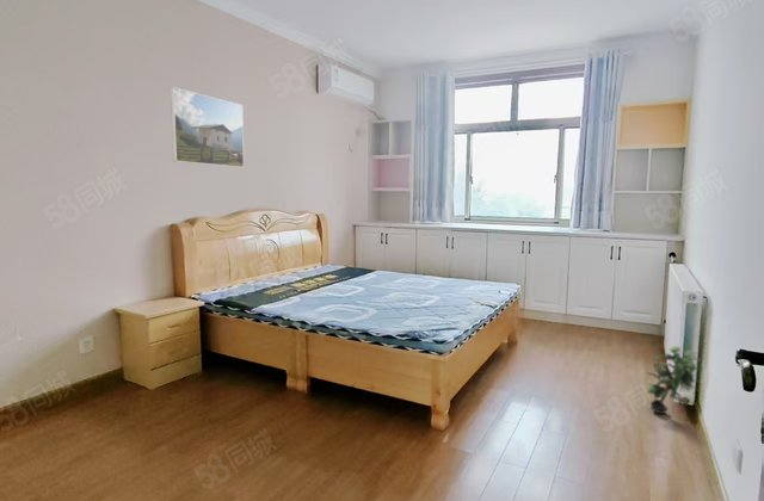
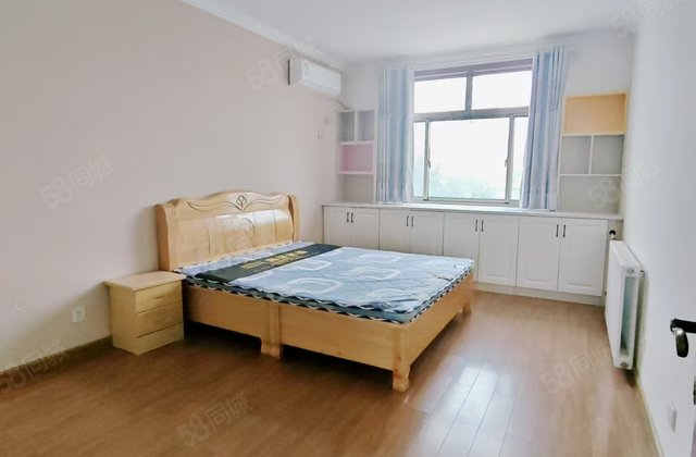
- potted plant (672, 379)
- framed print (210, 130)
